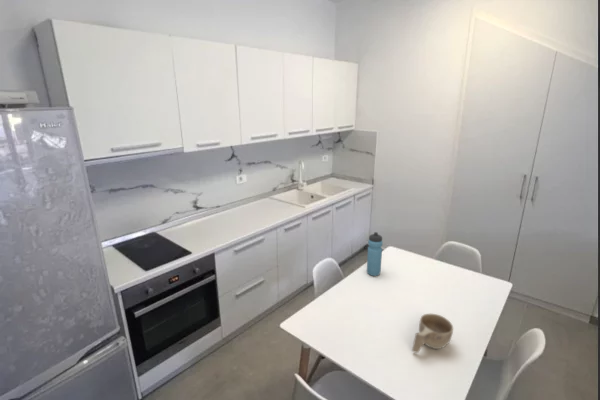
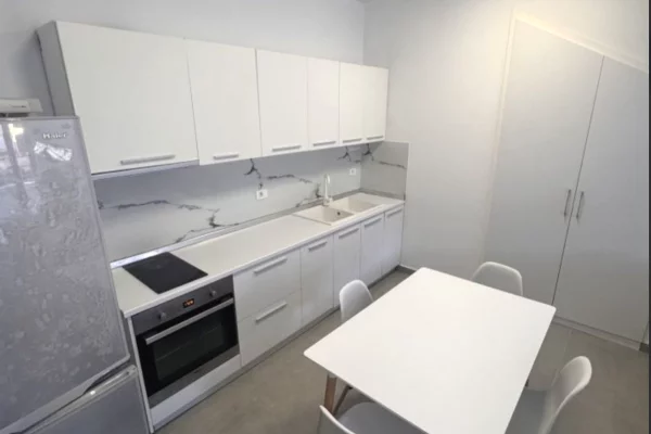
- cup (429, 335)
- water bottle (374, 253)
